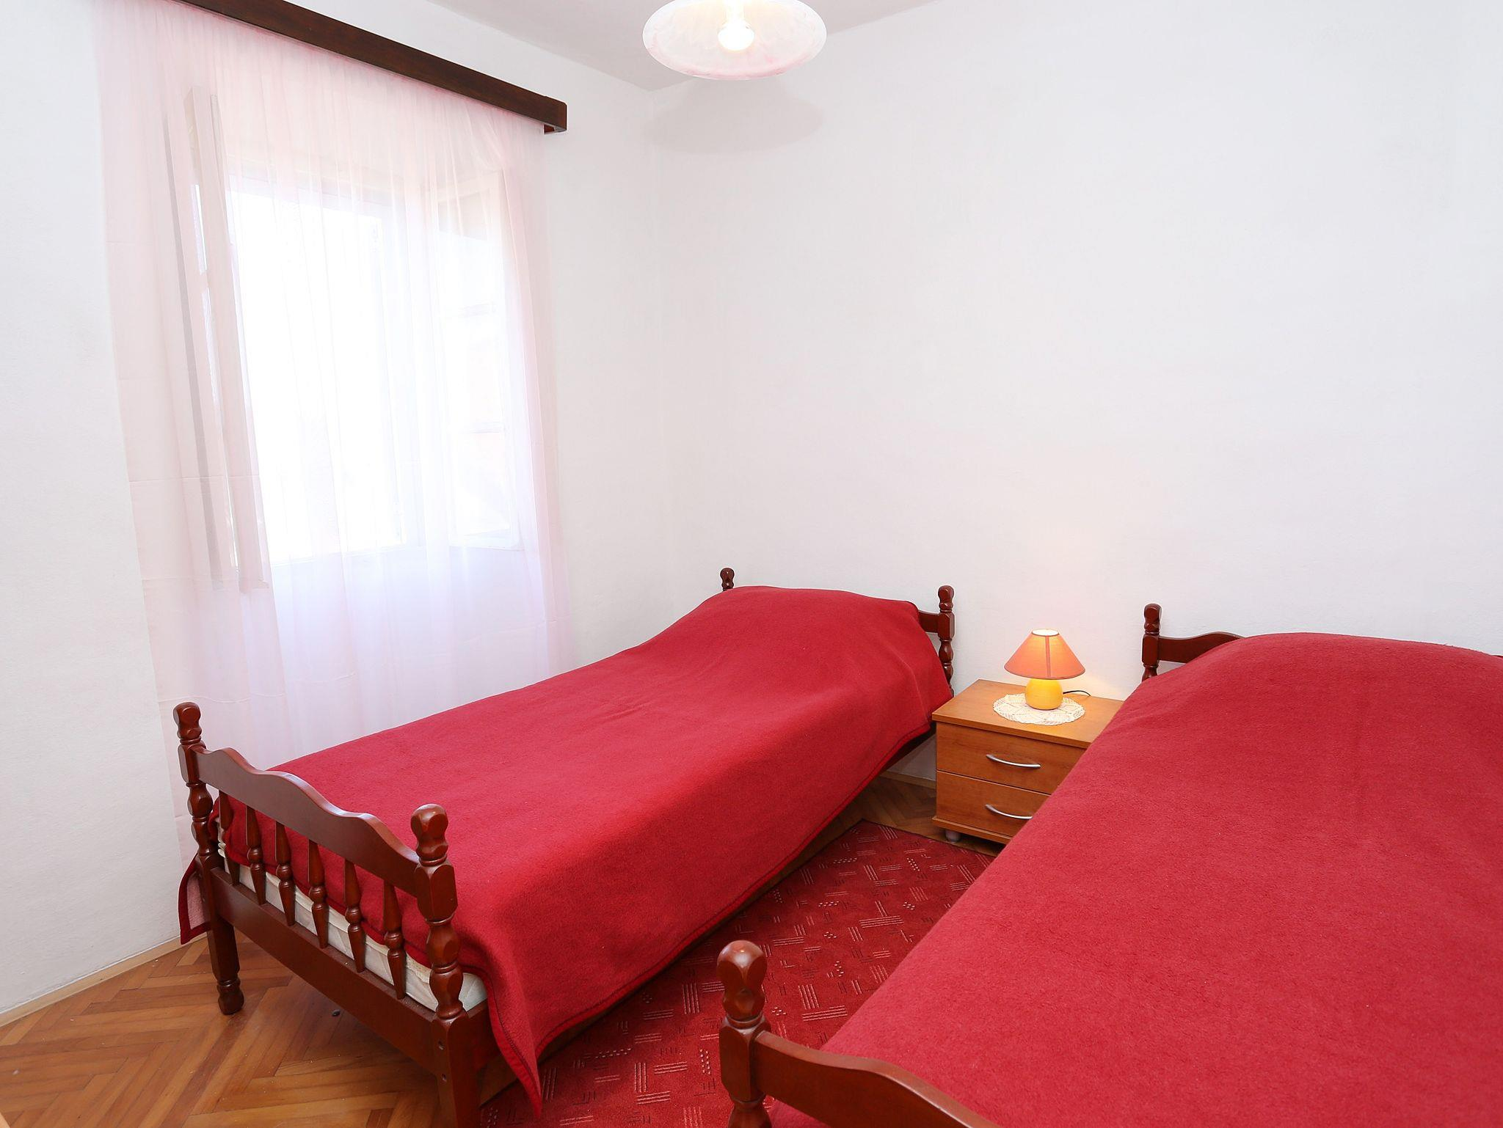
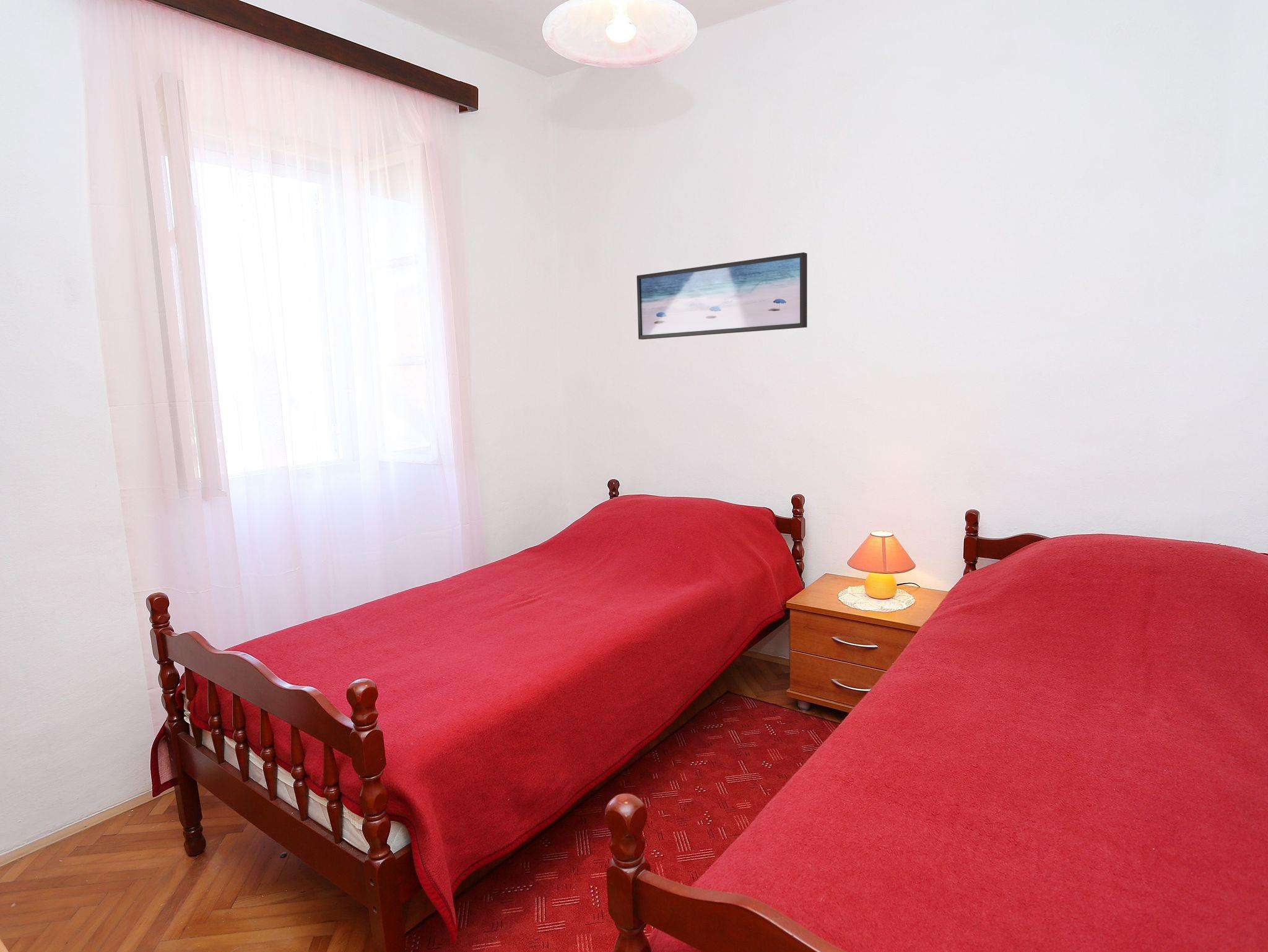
+ wall art (716, 300)
